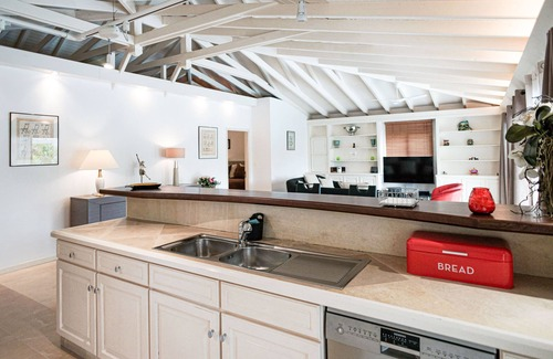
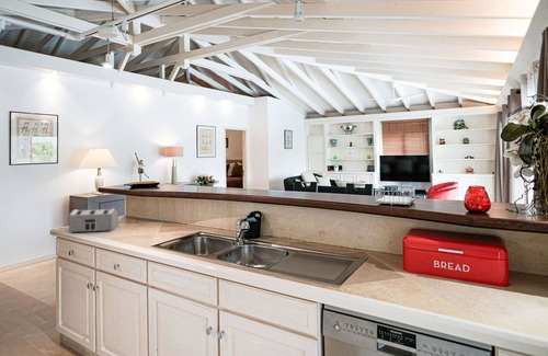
+ toaster (94, 219)
